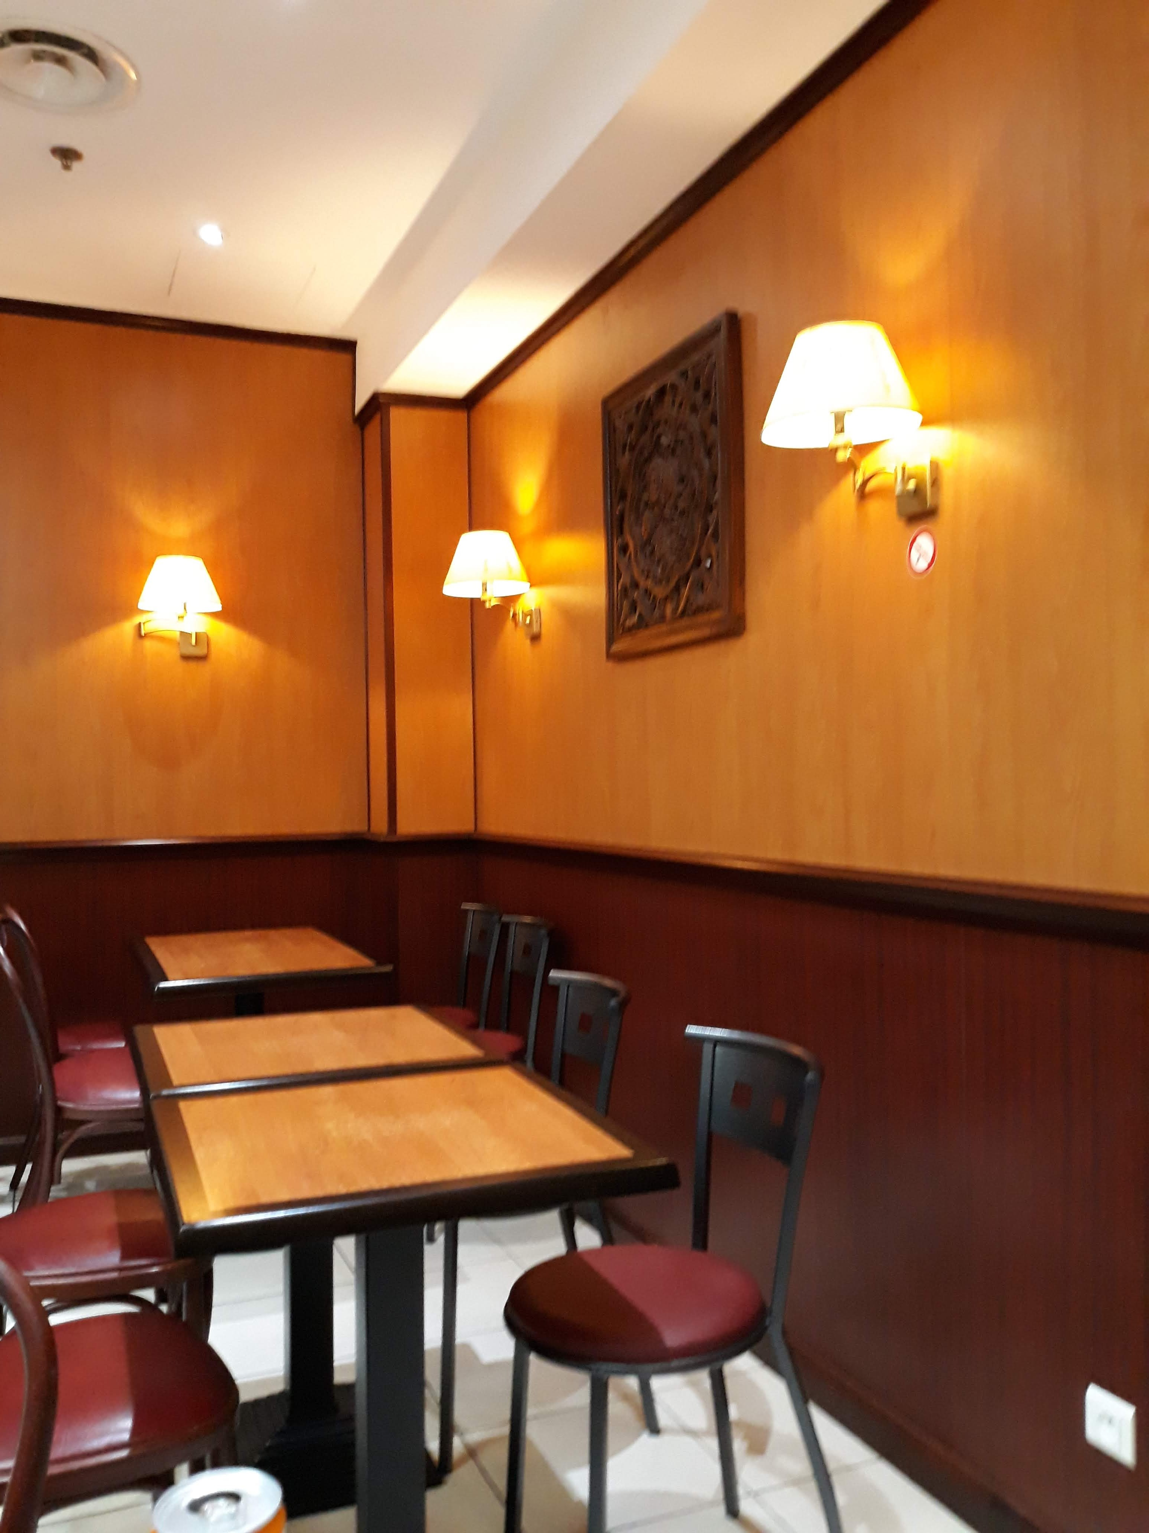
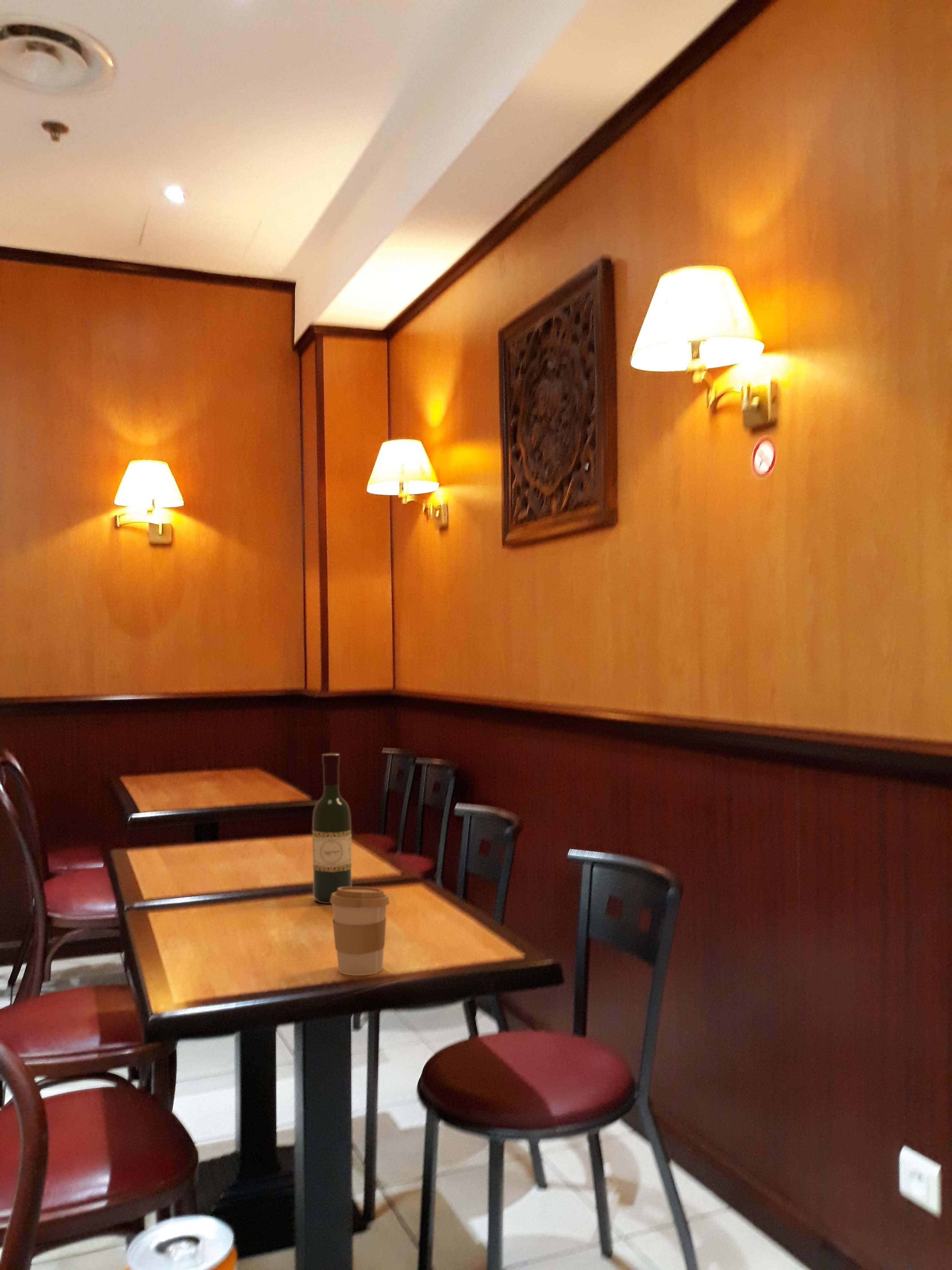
+ coffee cup (360, 928)
+ wine bottle (332, 827)
